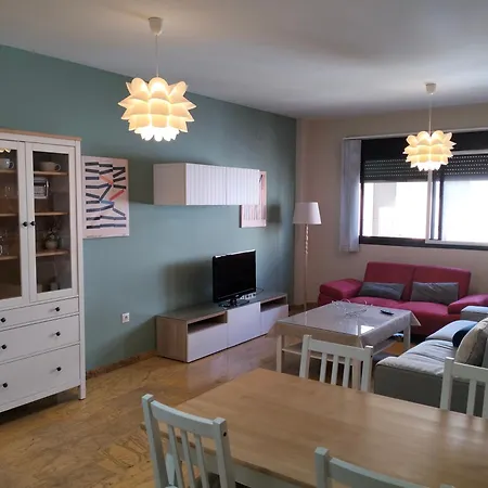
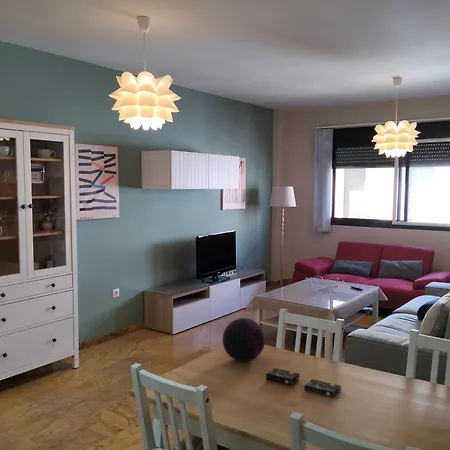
+ decorative orb (243, 339)
+ product box (305, 384)
